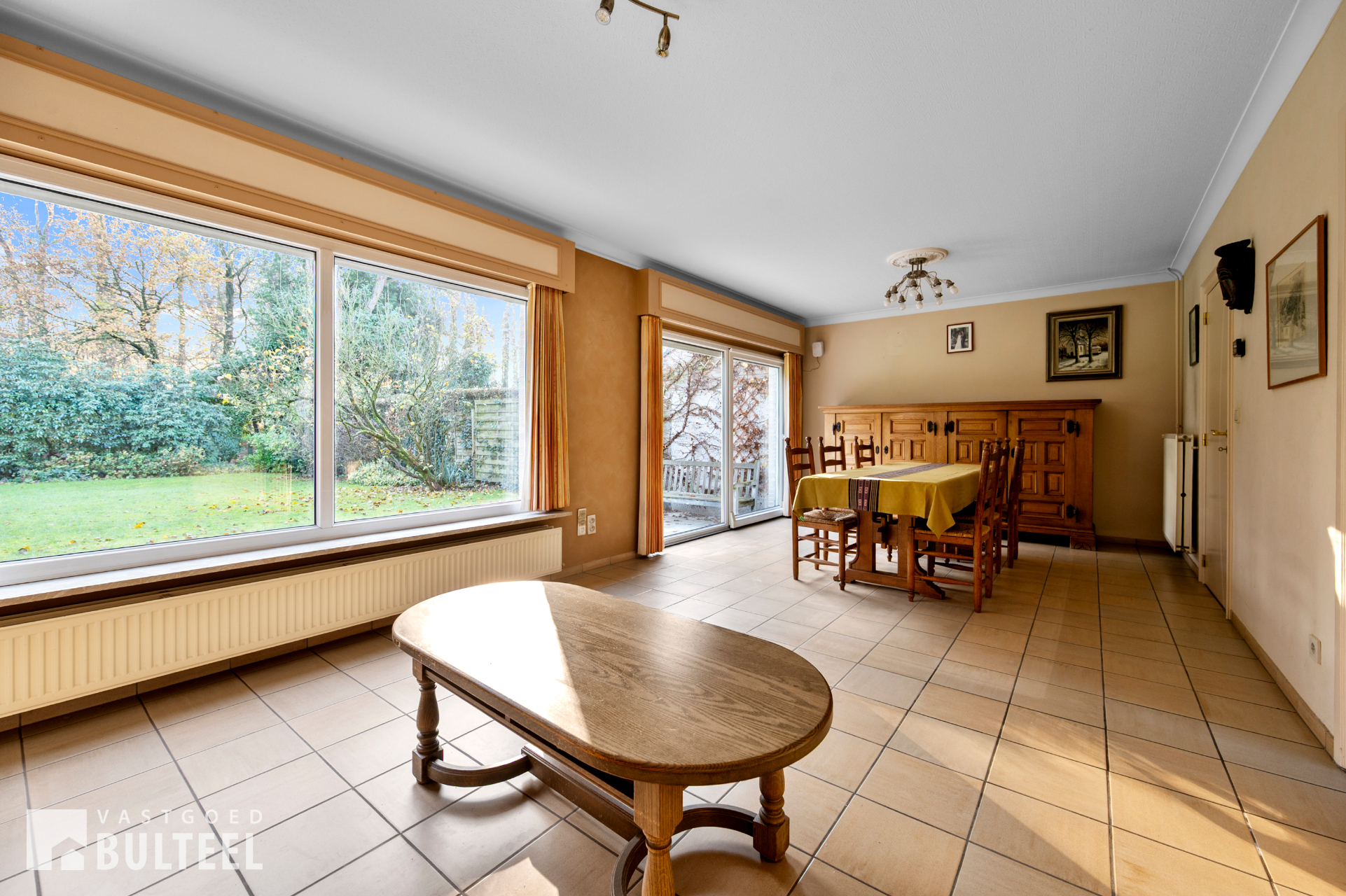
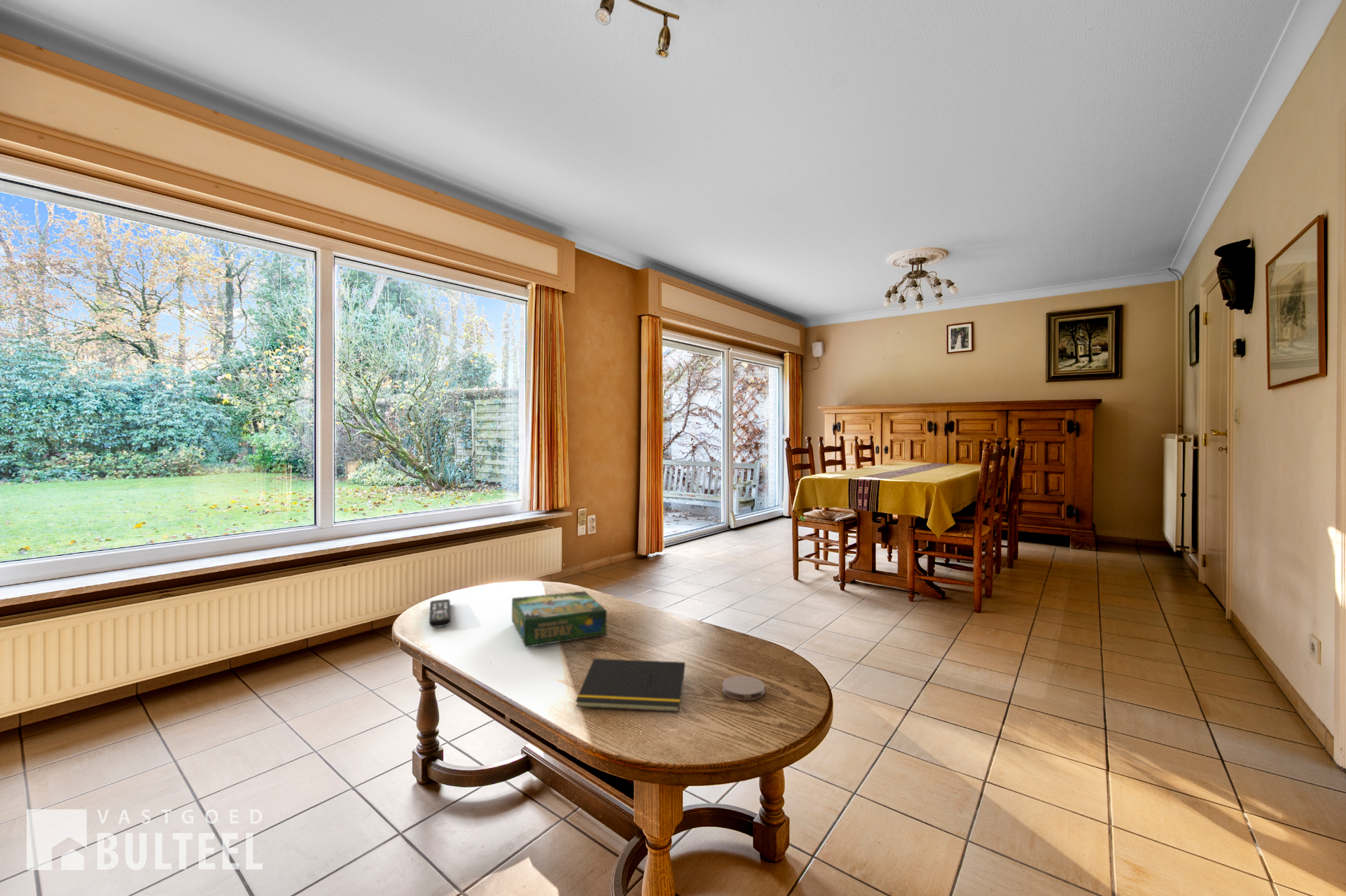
+ remote control (440, 612)
+ coaster (743, 687)
+ notepad (633, 683)
+ board game (557, 616)
